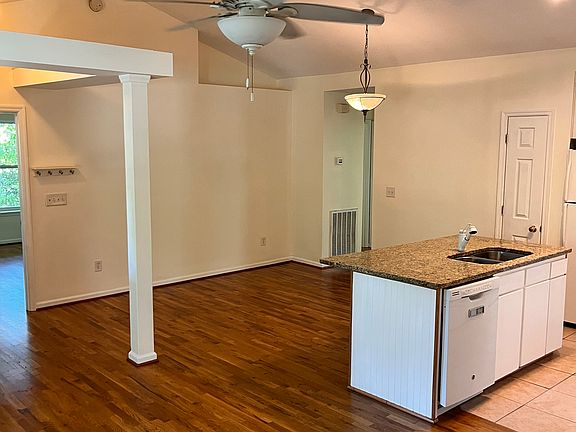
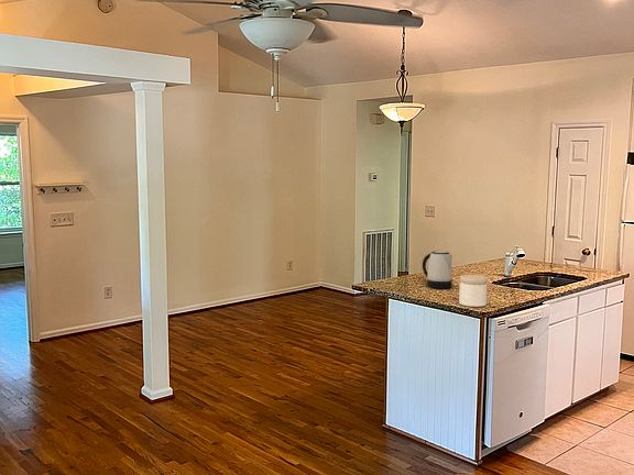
+ jar (472, 290)
+ kettle (436, 268)
